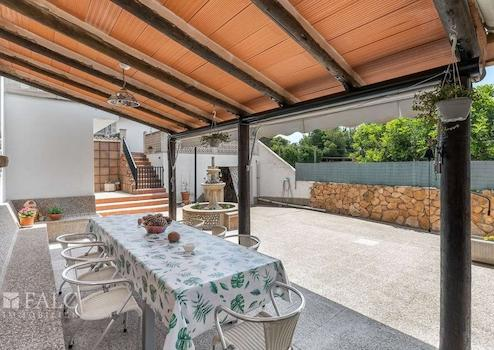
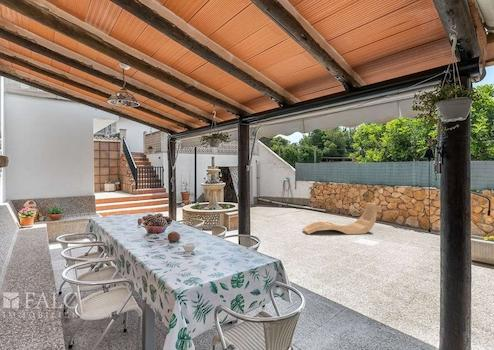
+ lounge chair (338, 225)
